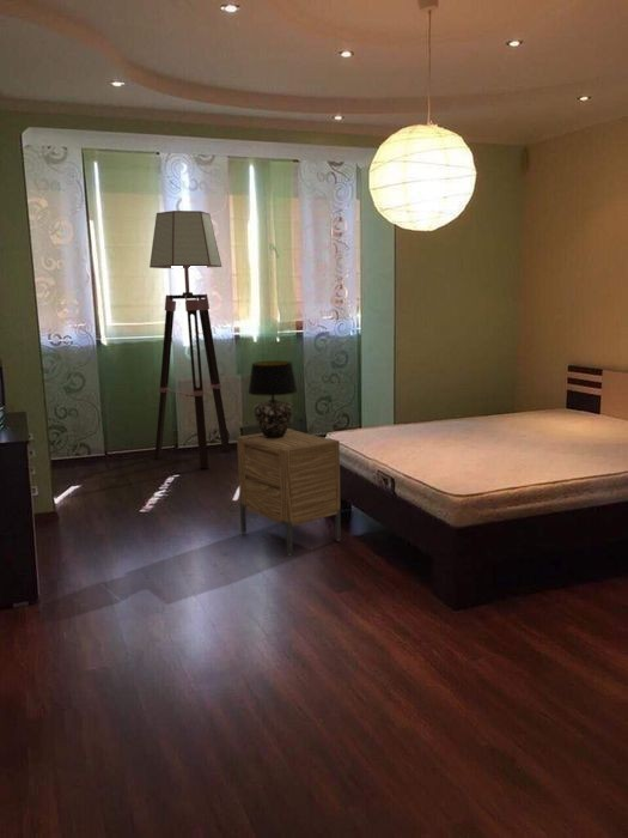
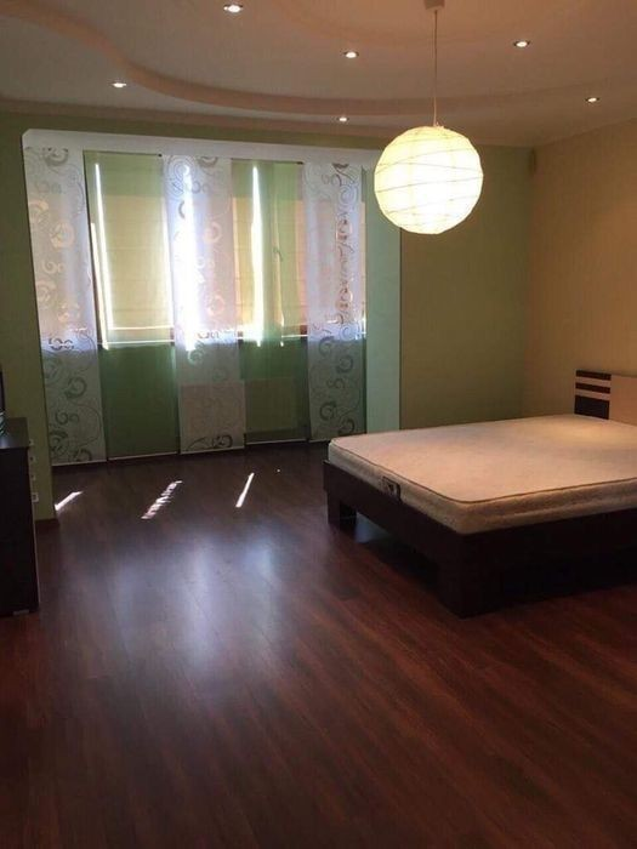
- nightstand (288, 487)
- floor lamp (190, 339)
- table lamp (273, 399)
